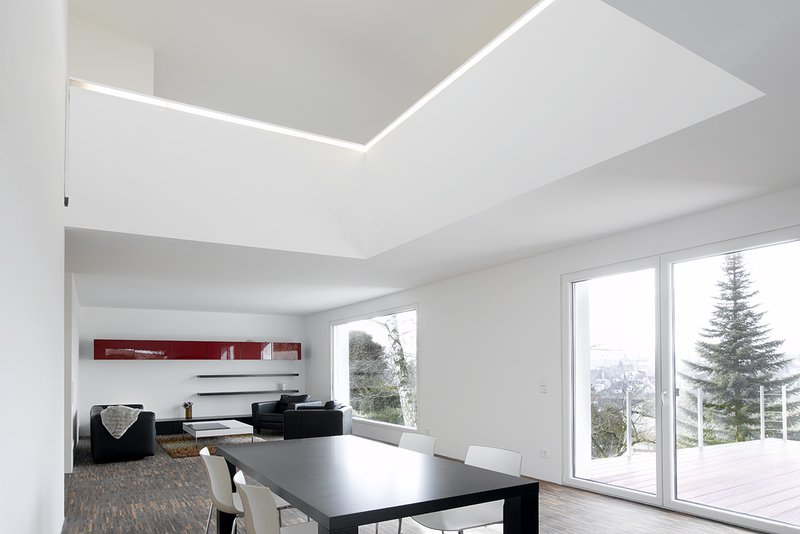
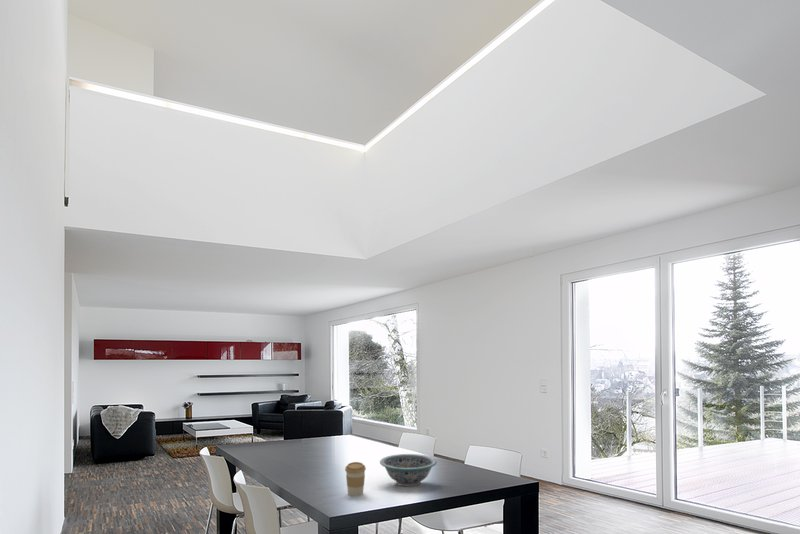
+ decorative bowl (408, 472)
+ coffee cup (355, 478)
